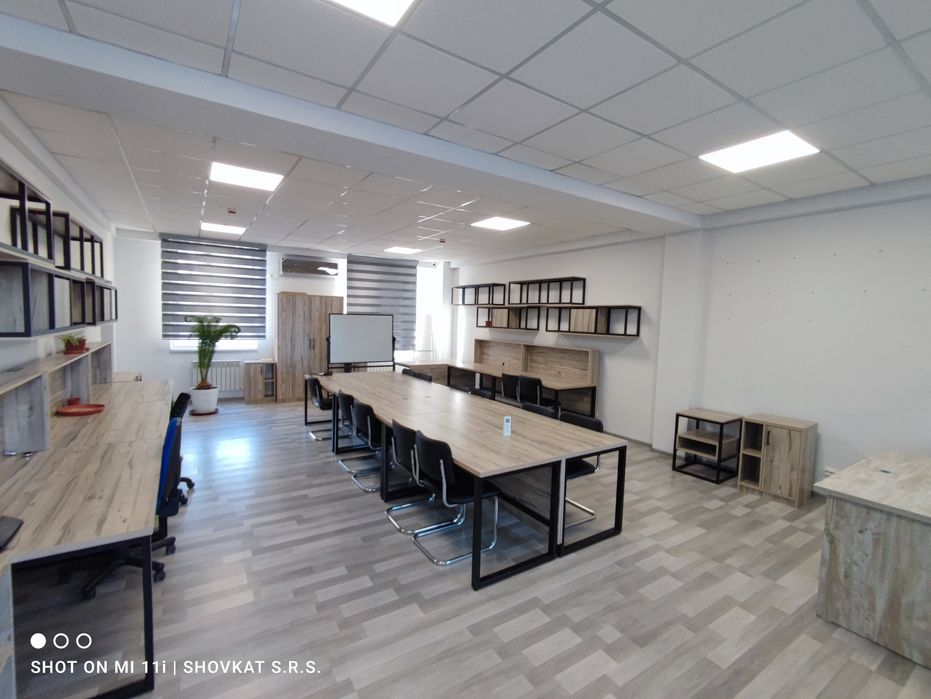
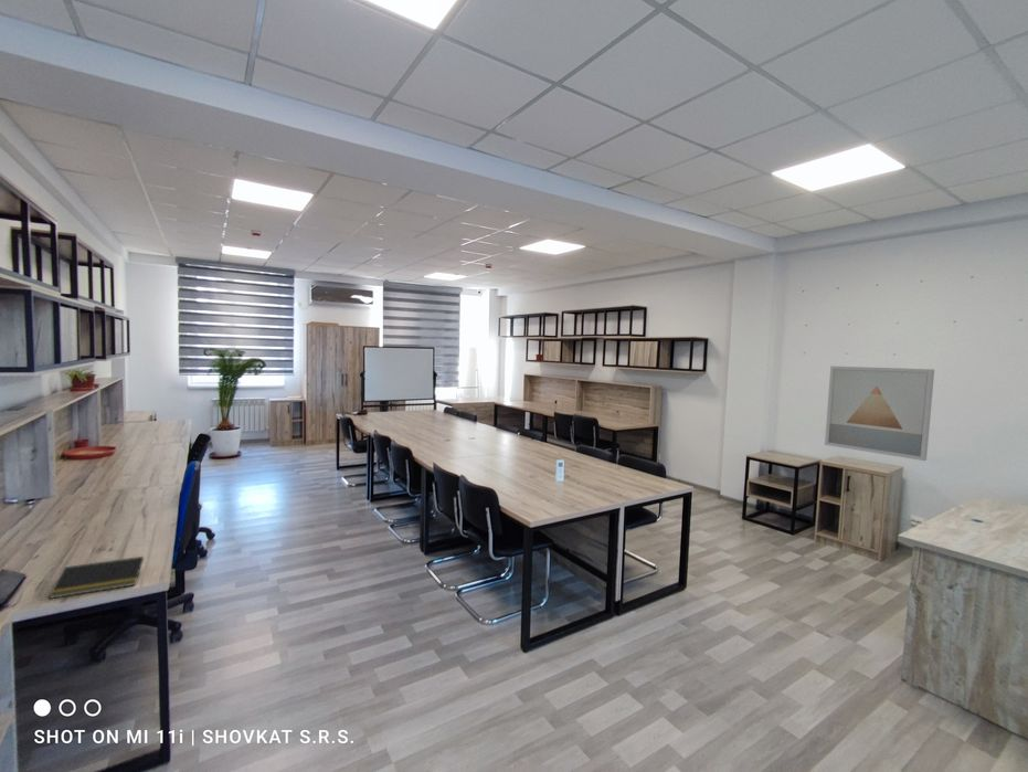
+ notepad (99, 575)
+ wall art (875, 410)
